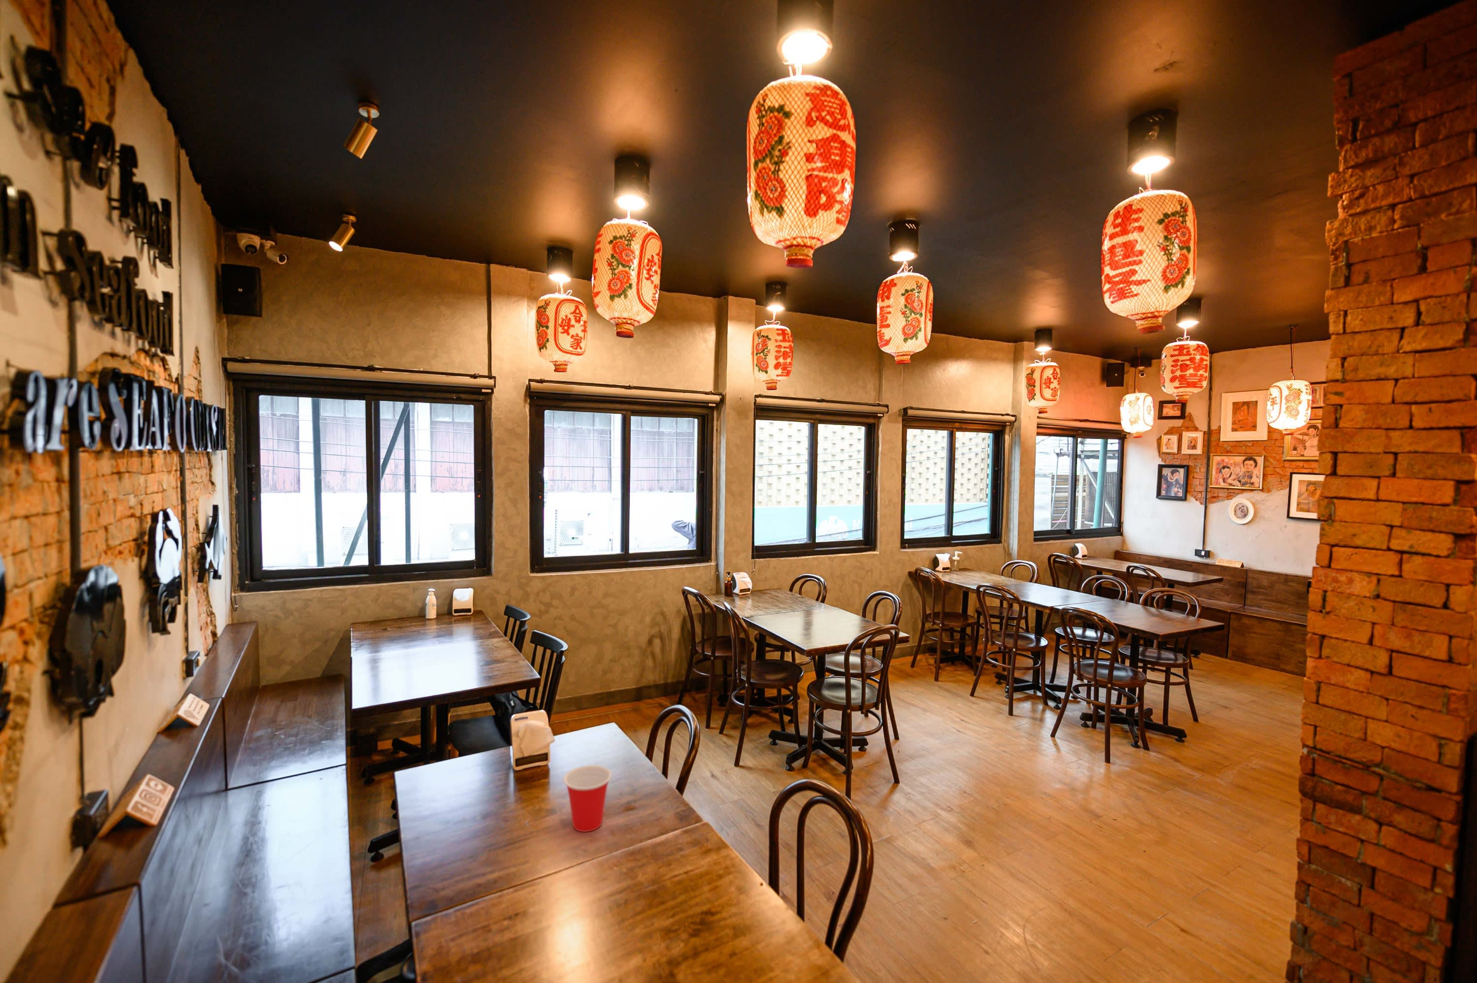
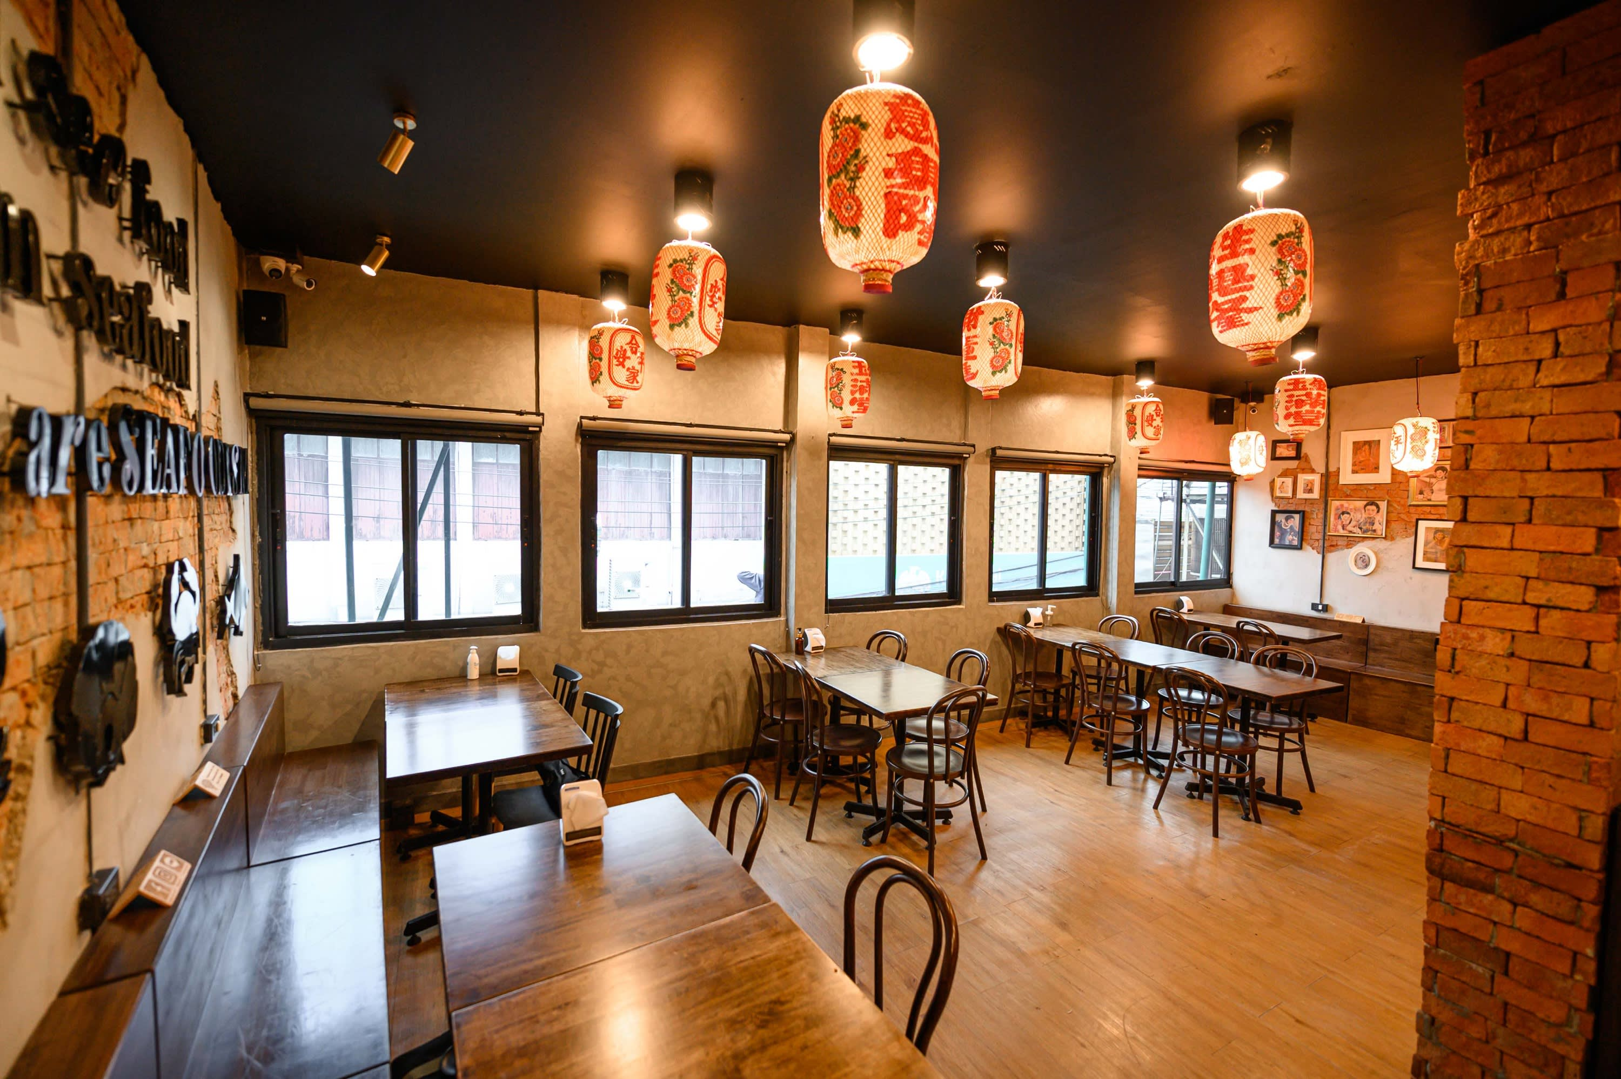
- cup (587, 800)
